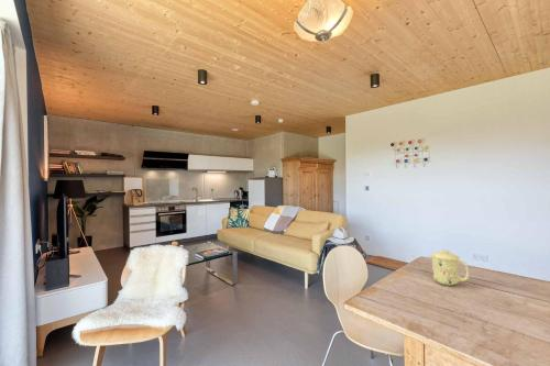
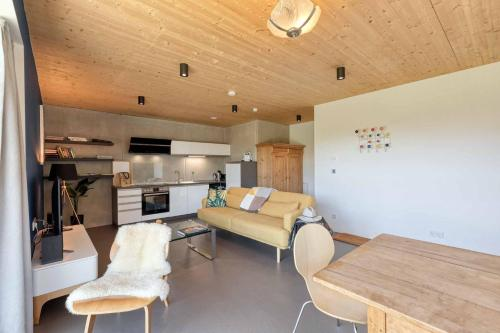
- mug (448, 267)
